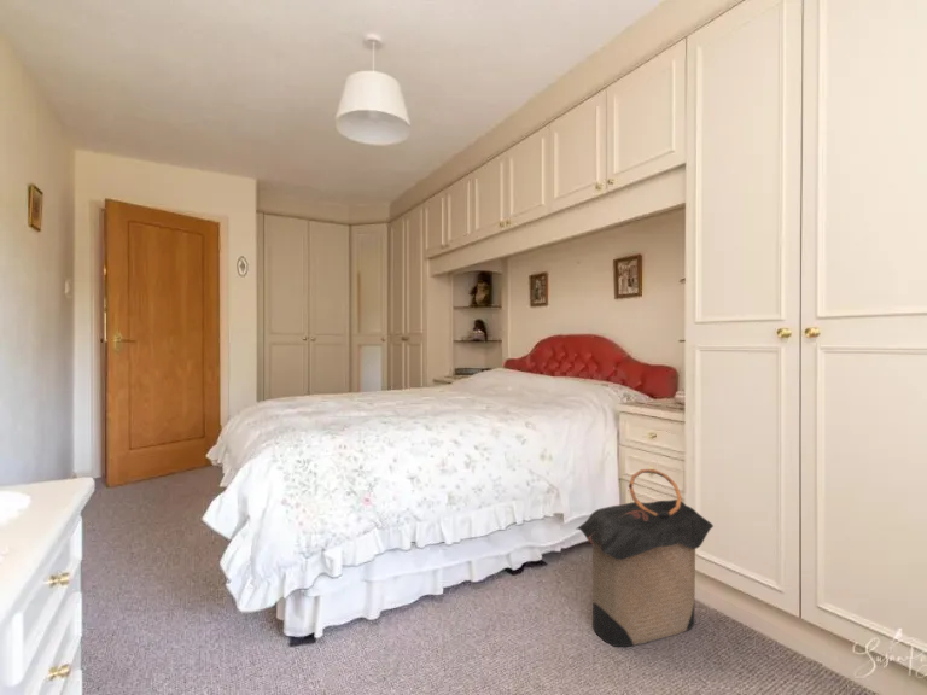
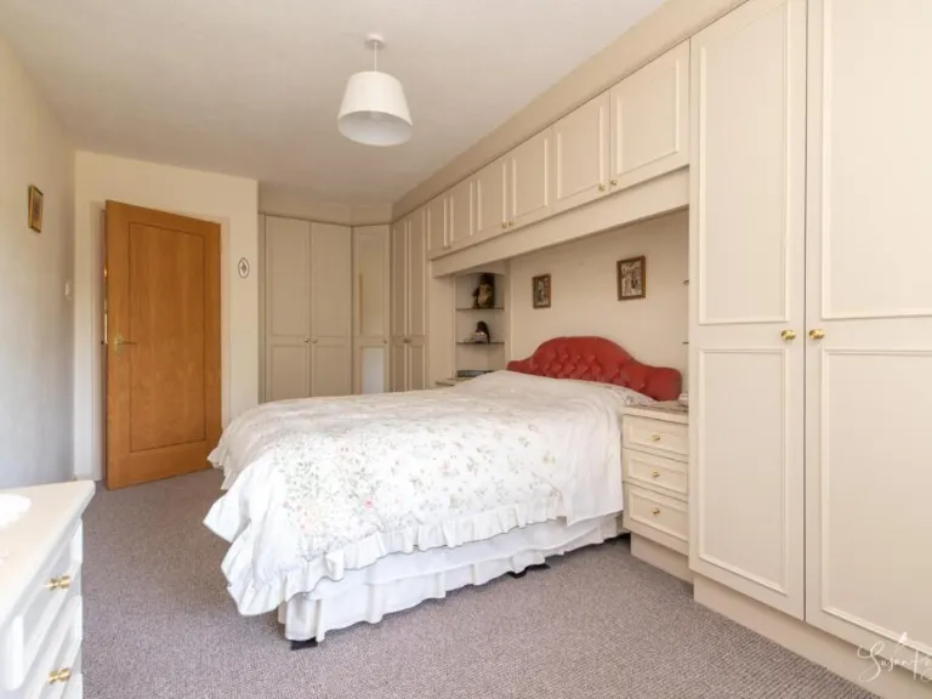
- laundry hamper (643, 551)
